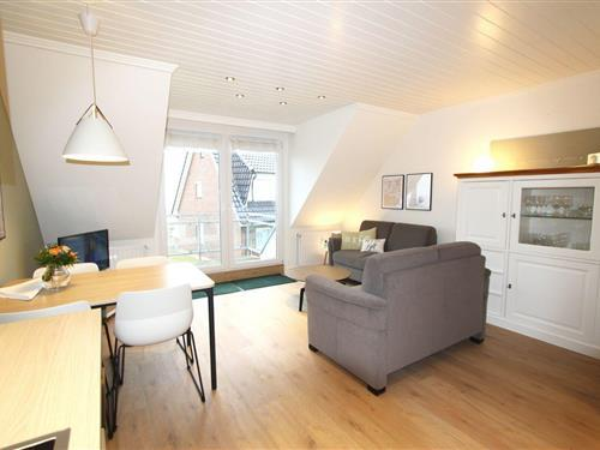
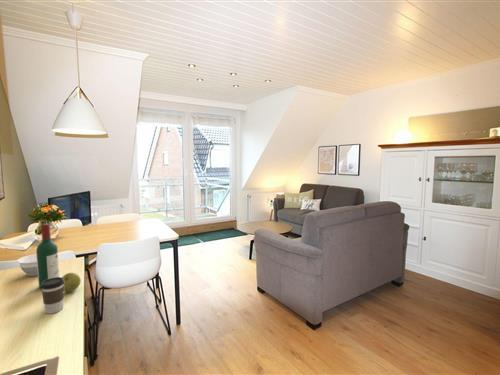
+ bowl (36, 265)
+ coffee cup (53, 295)
+ wine bottle (47, 255)
+ apple (69, 282)
